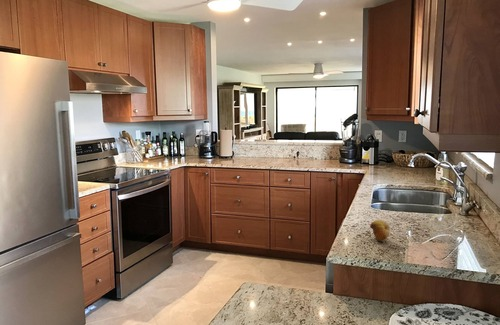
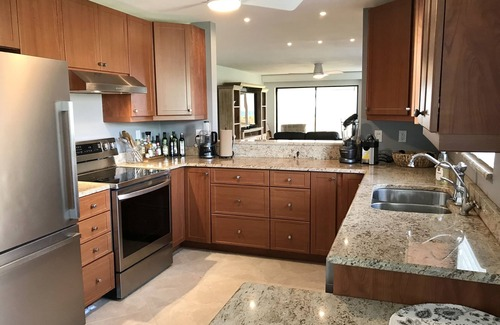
- fruit (379, 230)
